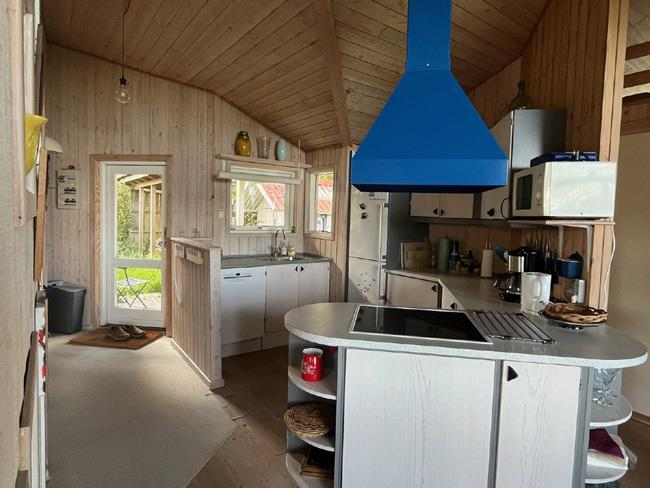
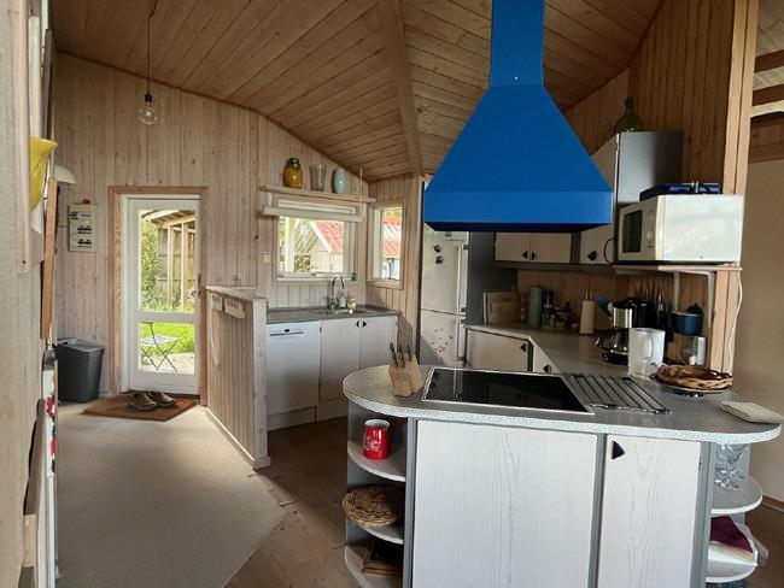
+ washcloth (750, 411)
+ knife block (405, 365)
